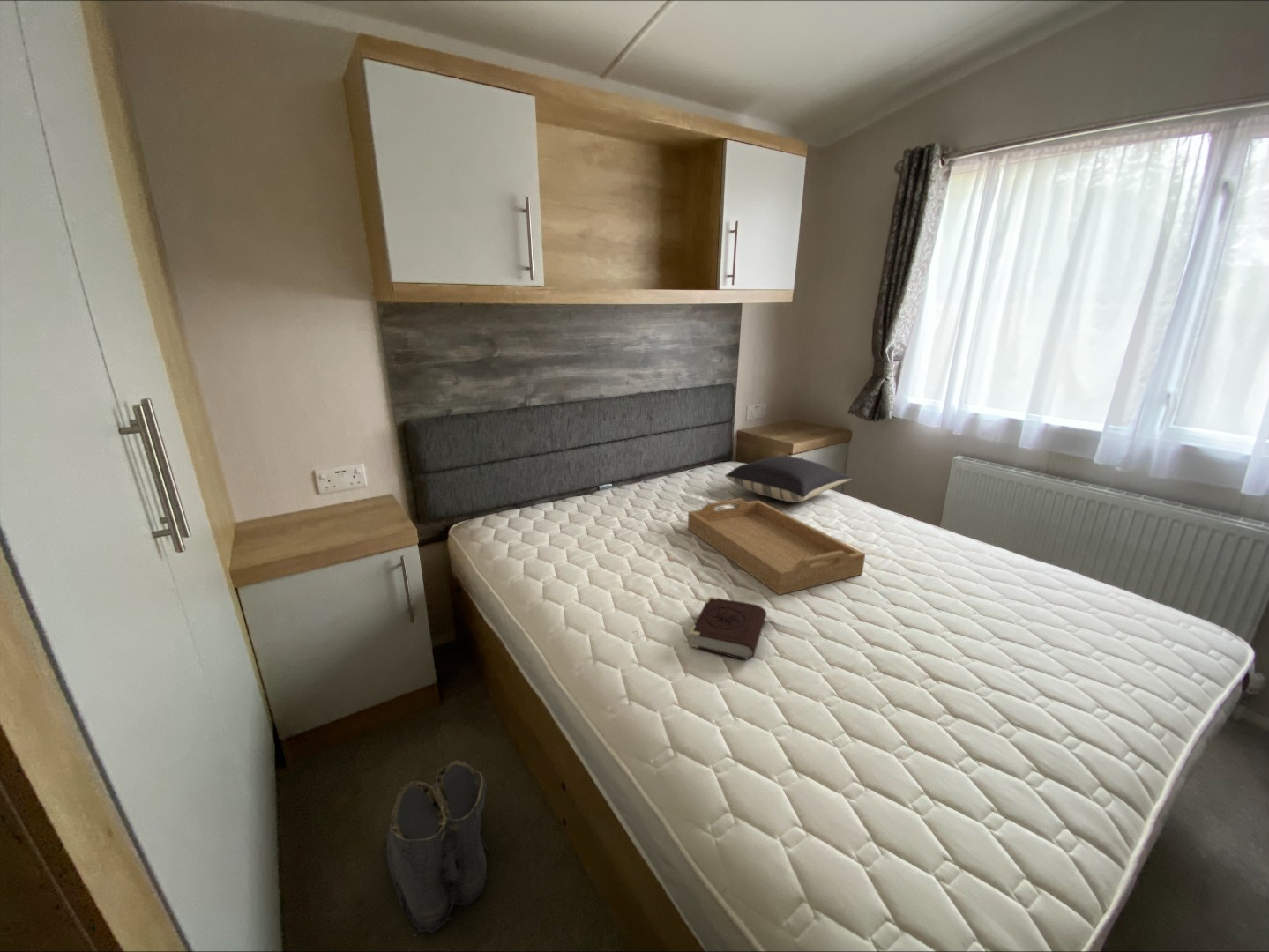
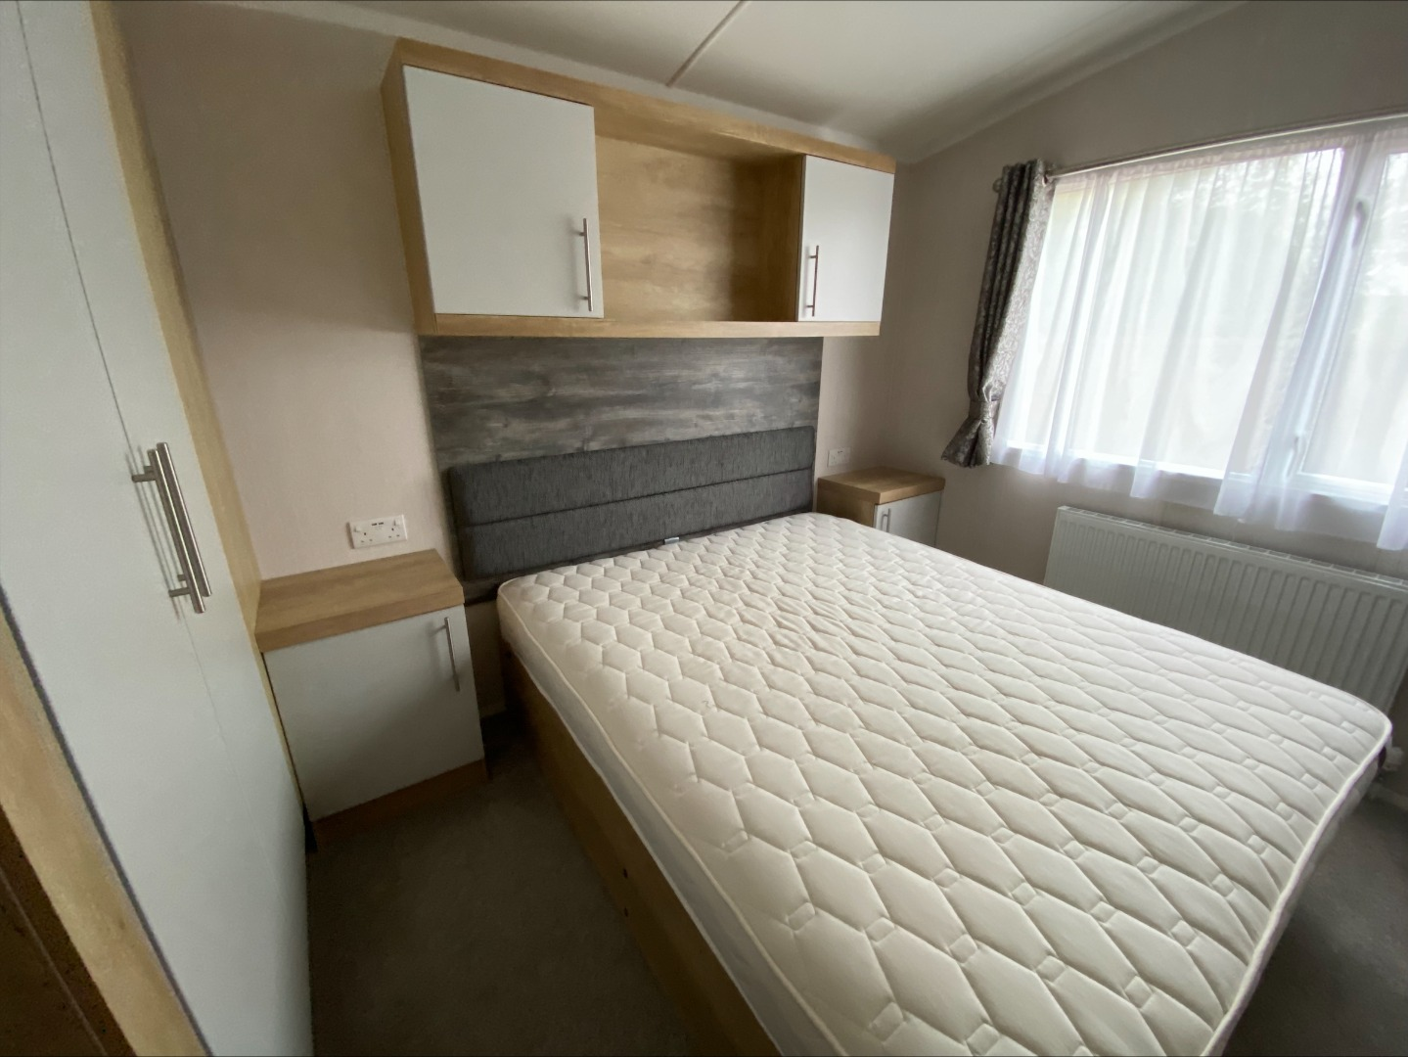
- book (728, 625)
- boots (436, 818)
- serving tray (767, 537)
- pillow (788, 477)
